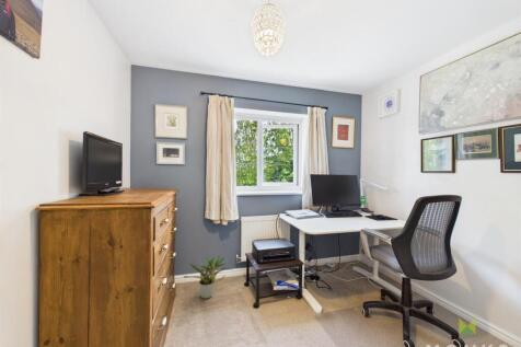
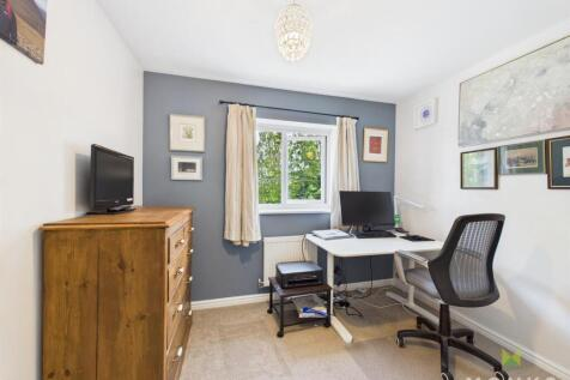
- potted plant (209, 277)
